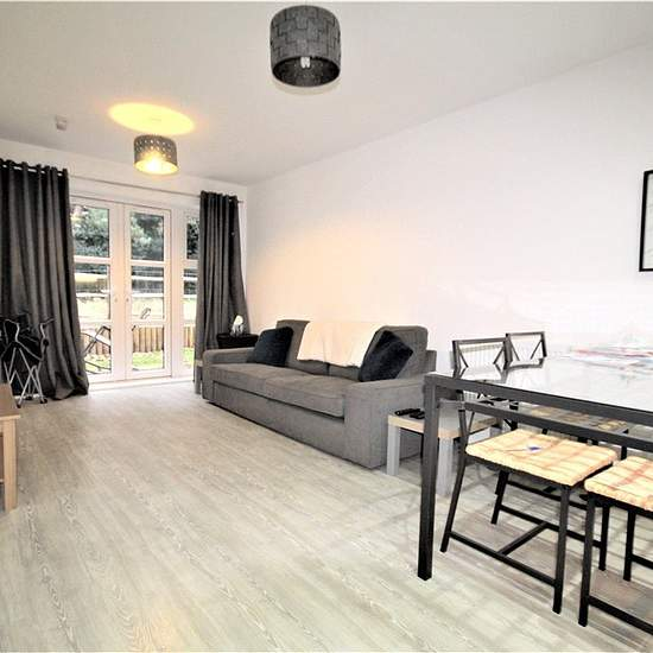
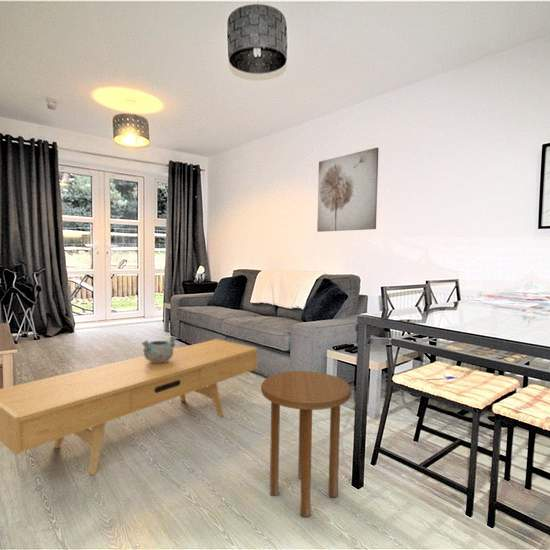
+ tv console (147, 398)
+ side table (304, 439)
+ wall art (345, 193)
+ decorative bowl (159, 348)
